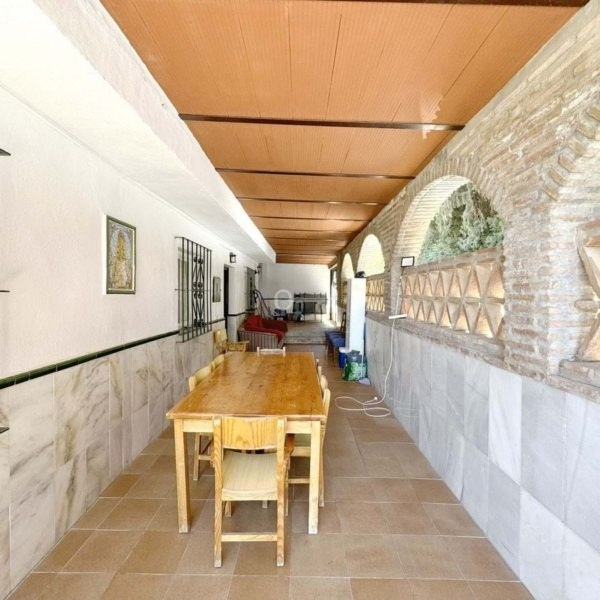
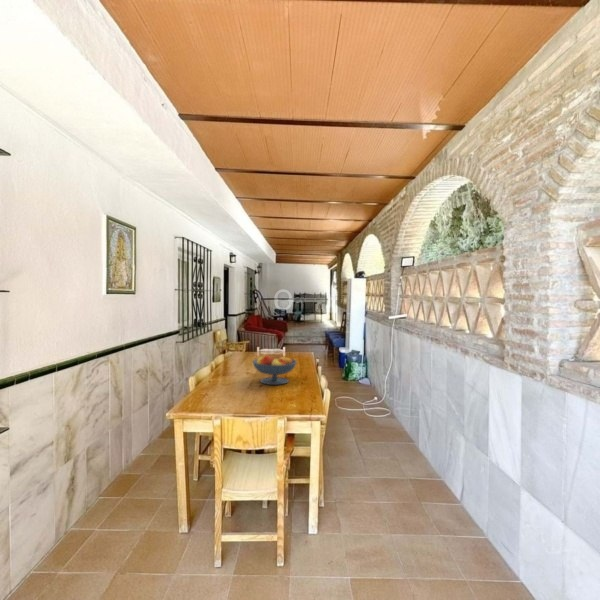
+ fruit bowl (274, 367)
